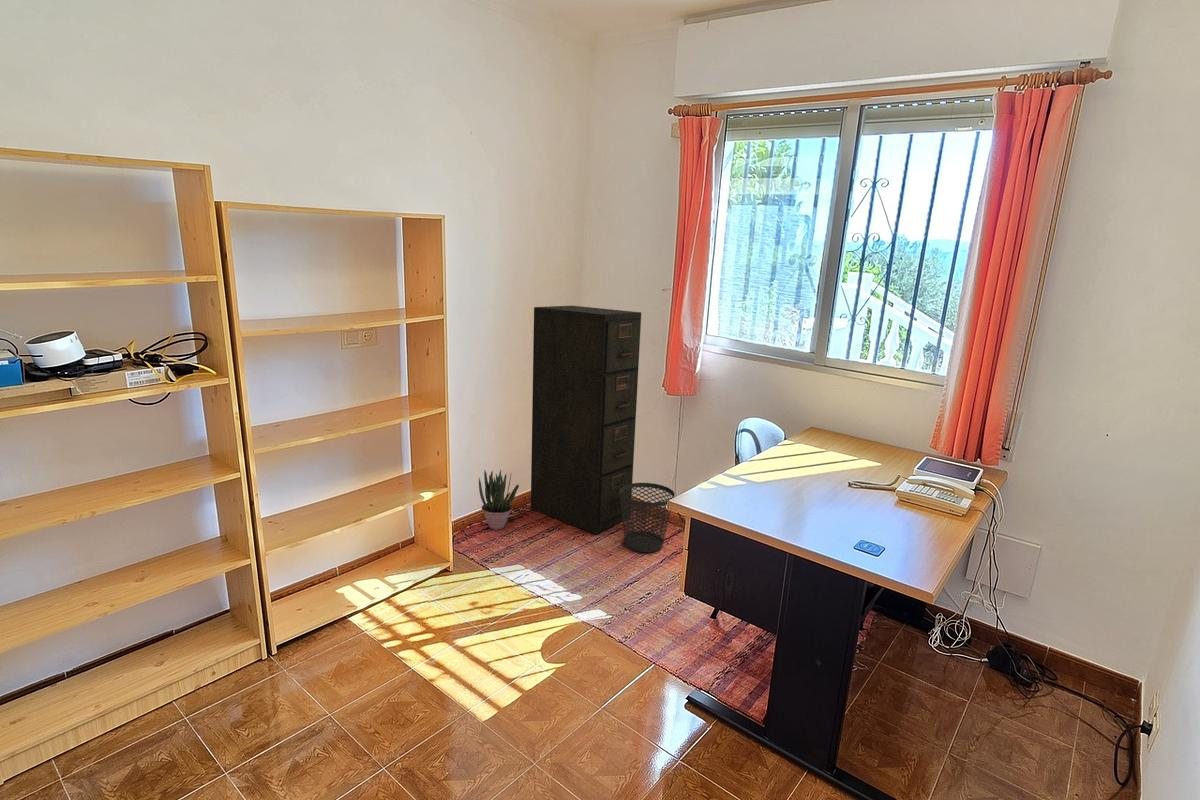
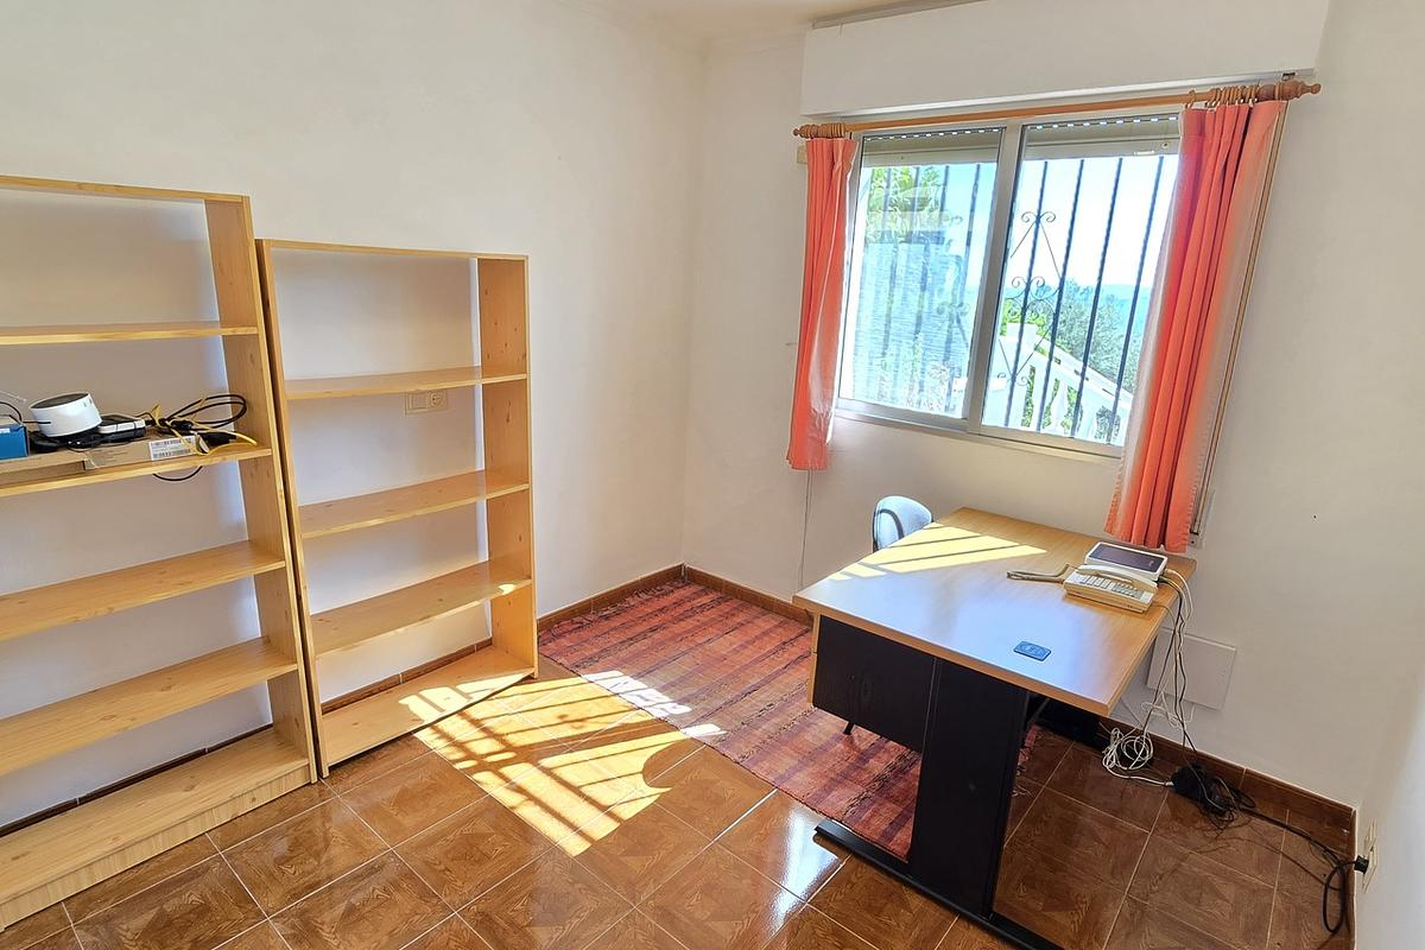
- wastebasket (645, 518)
- potted plant (497, 498)
- filing cabinet (586, 415)
